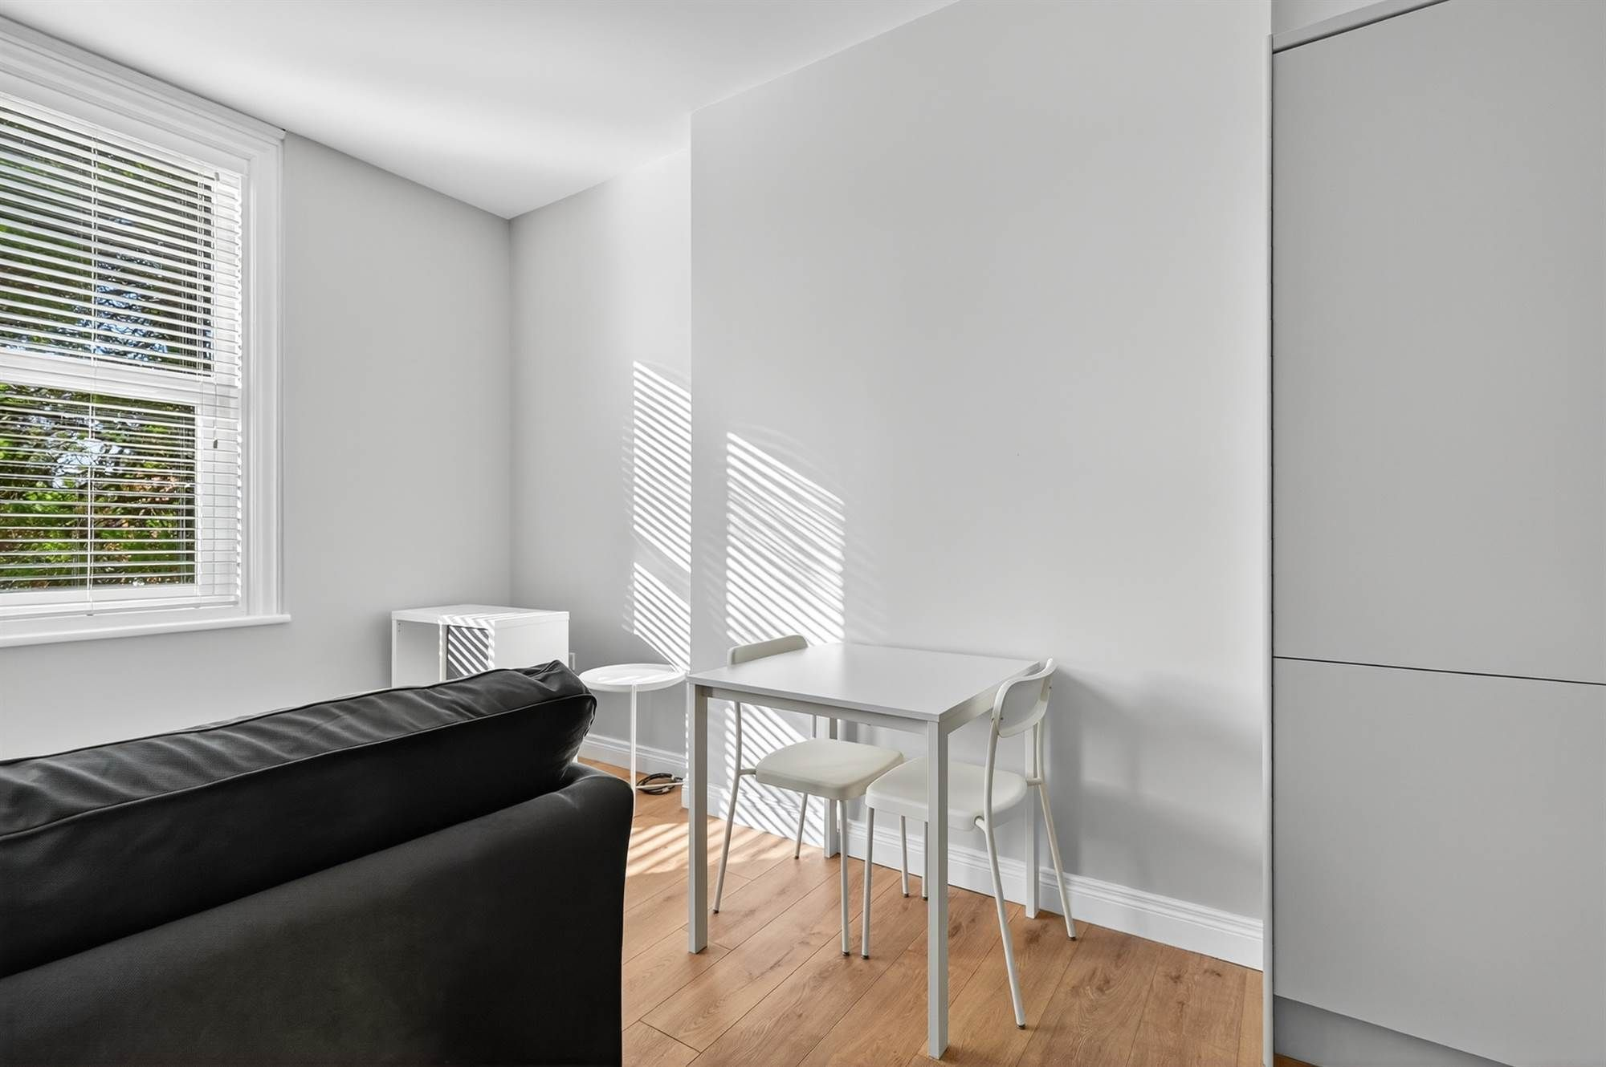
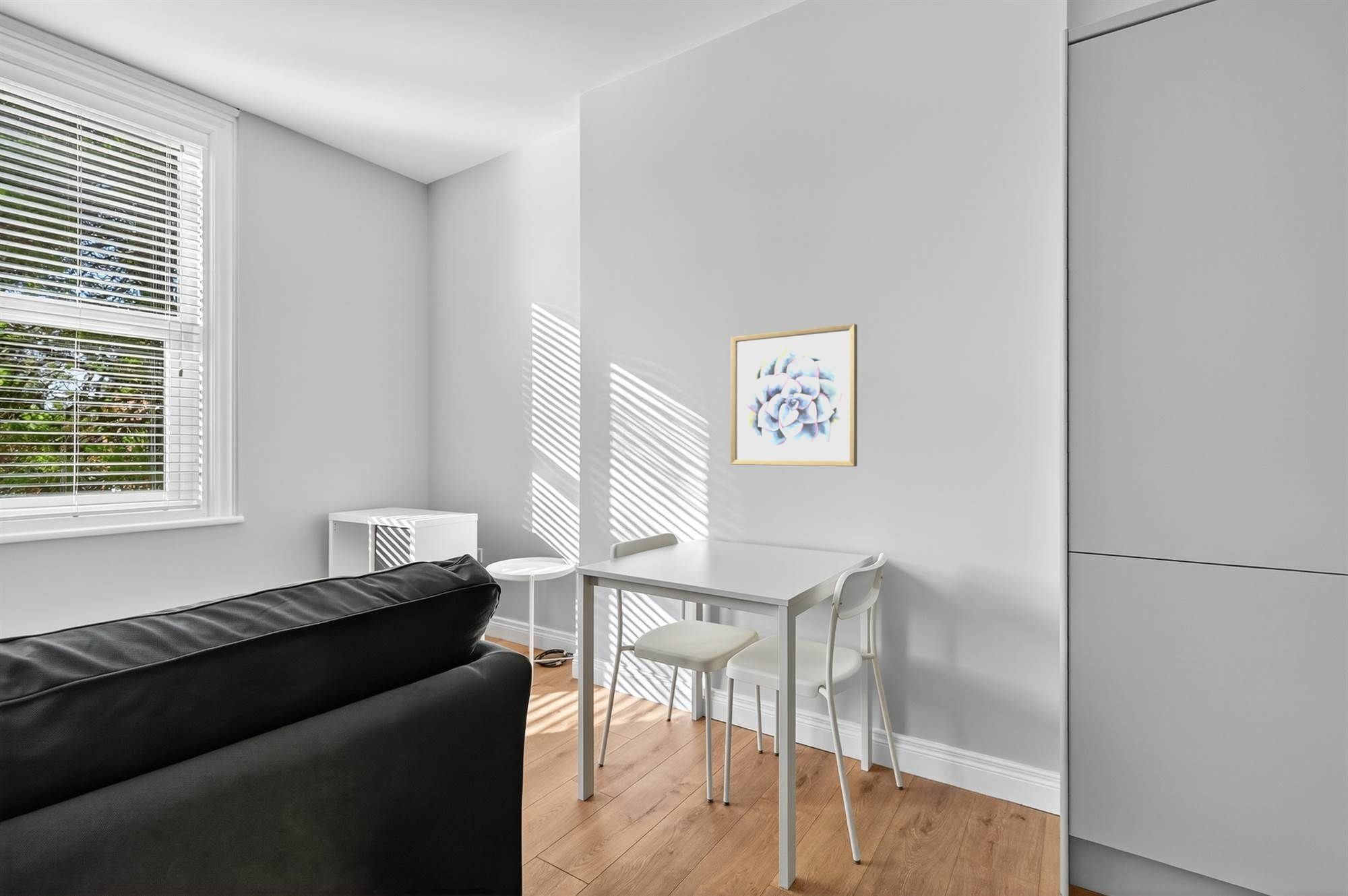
+ wall art (791, 398)
